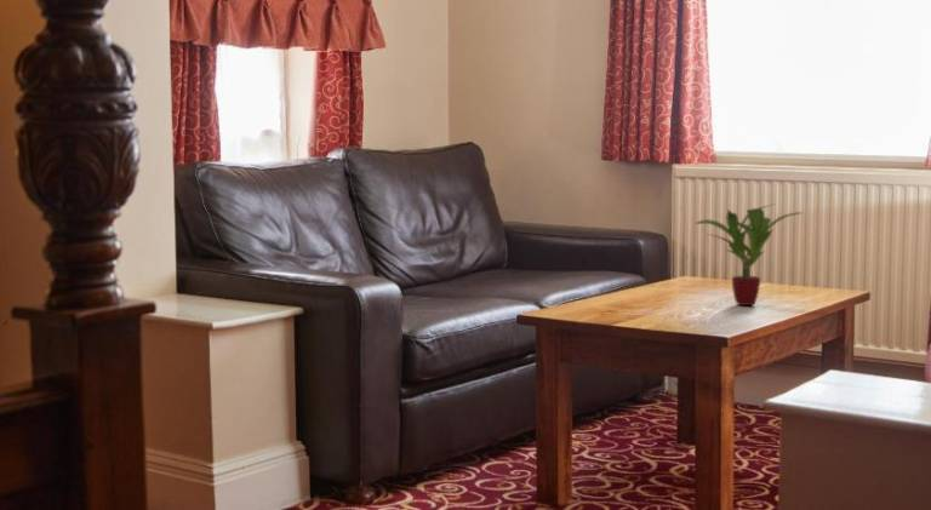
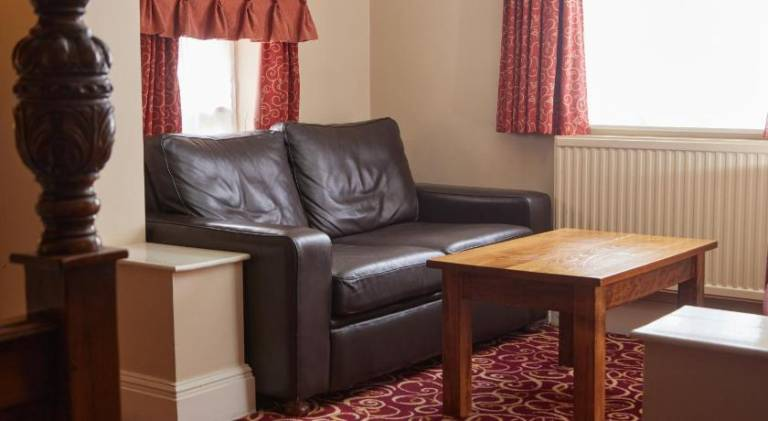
- potted plant (744, 254)
